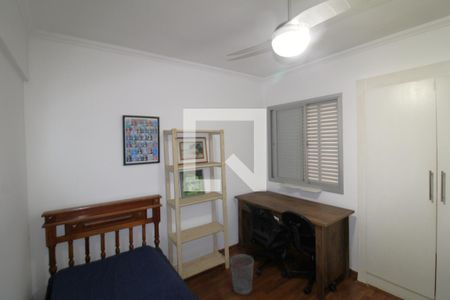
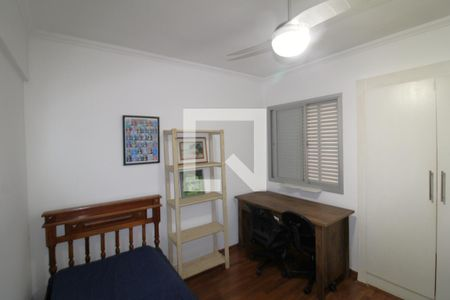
- wastebasket (242, 274)
